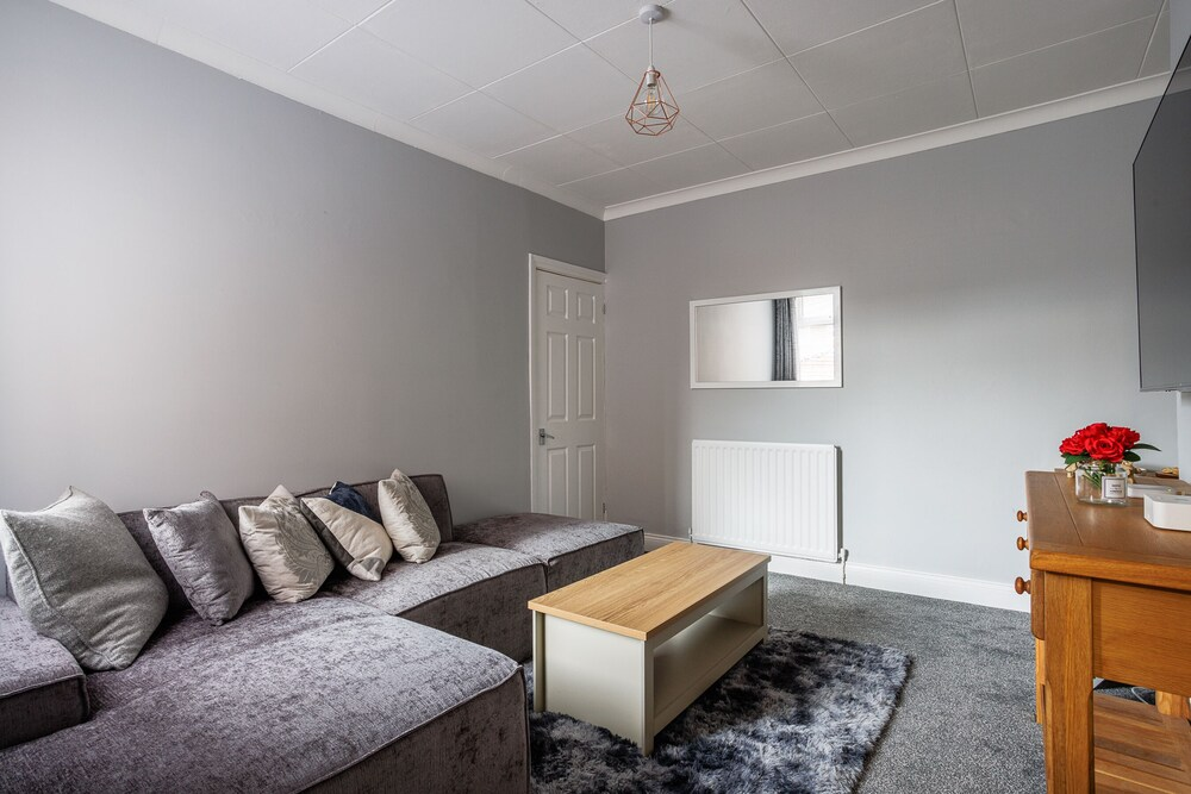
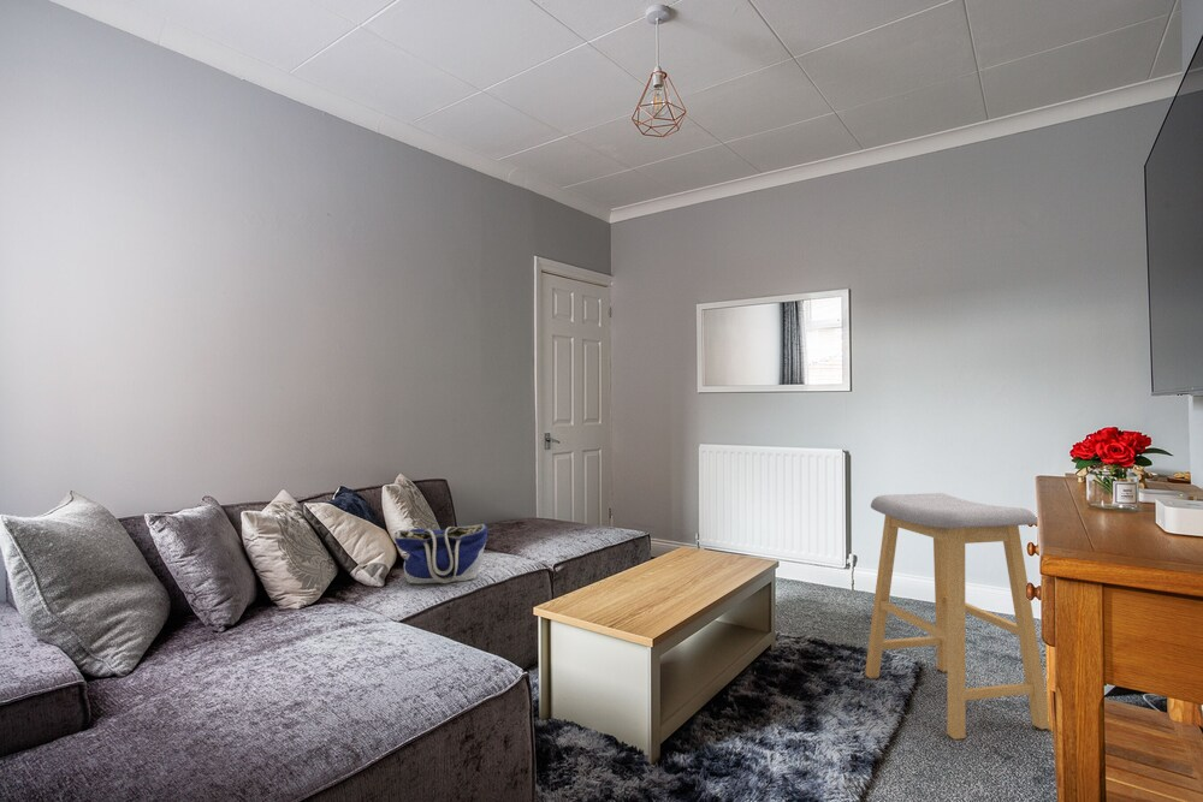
+ tote bag (442, 552)
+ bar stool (948, 600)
